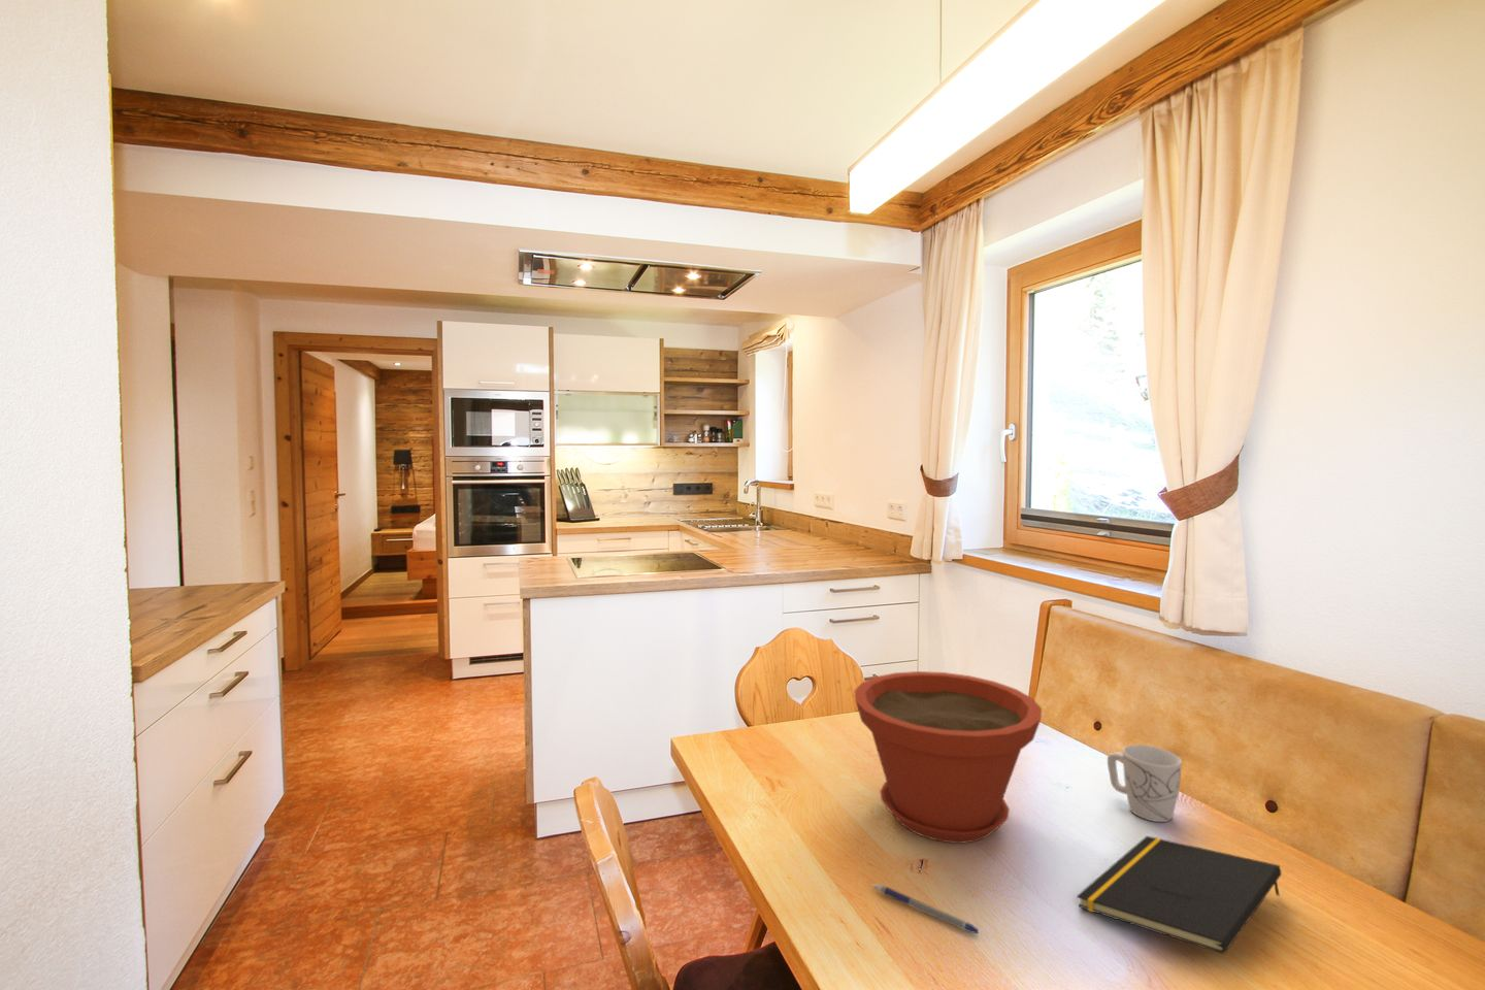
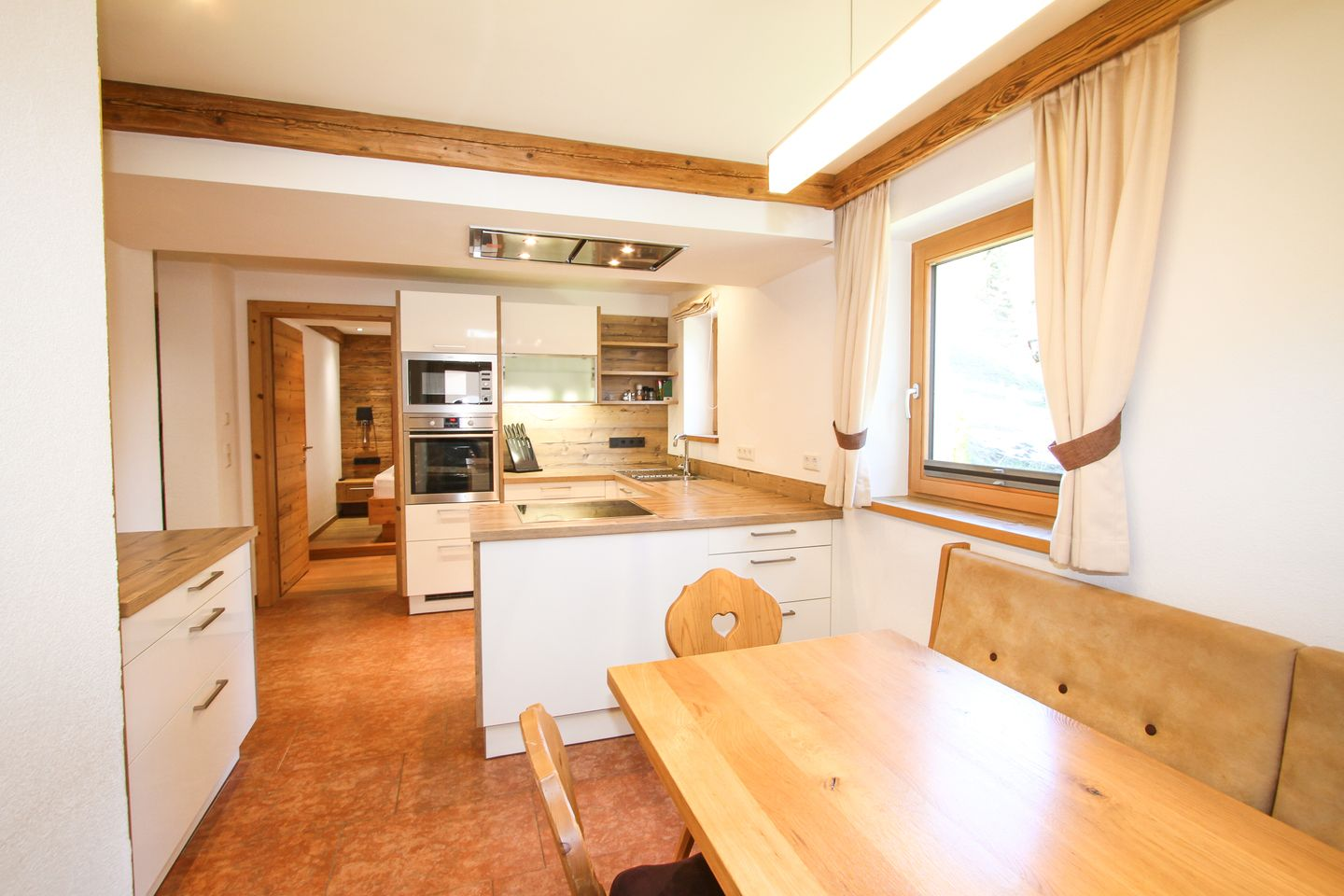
- plant pot (944, 757)
- notepad (1179, 886)
- mug (1141, 780)
- pen (920, 905)
